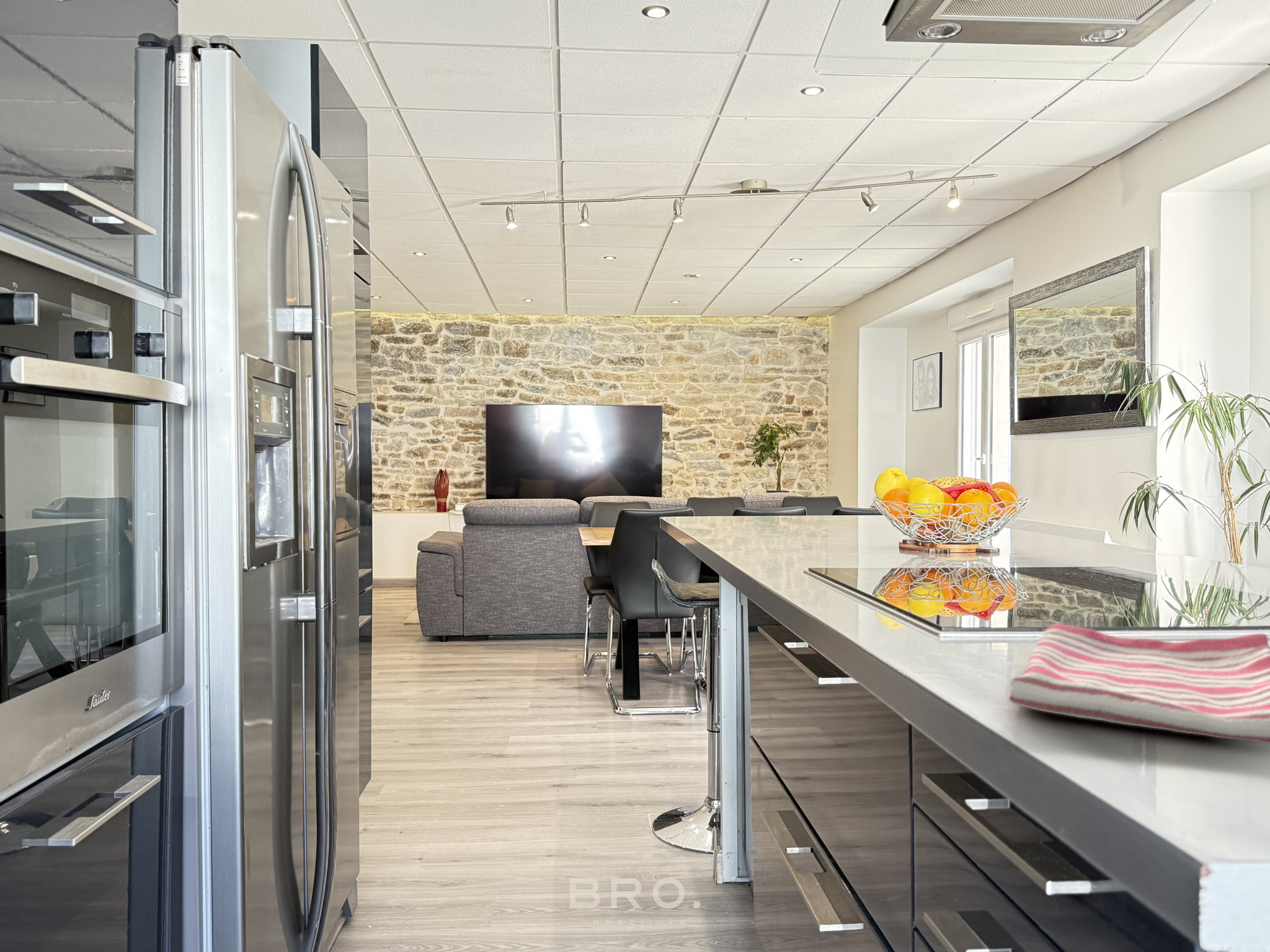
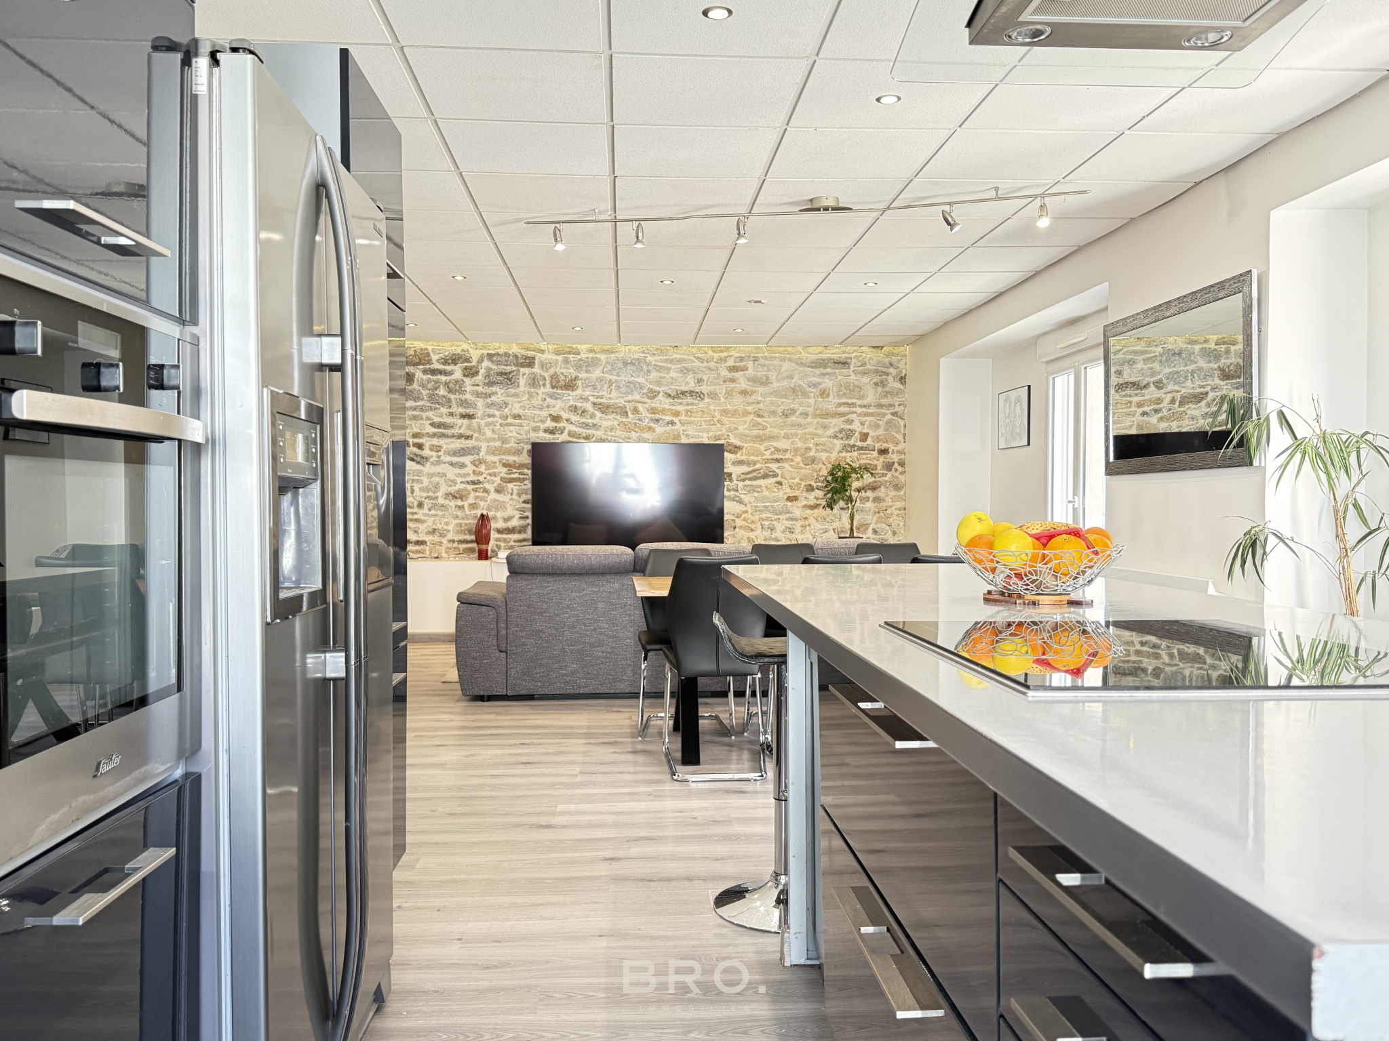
- dish towel (1150, 670)
